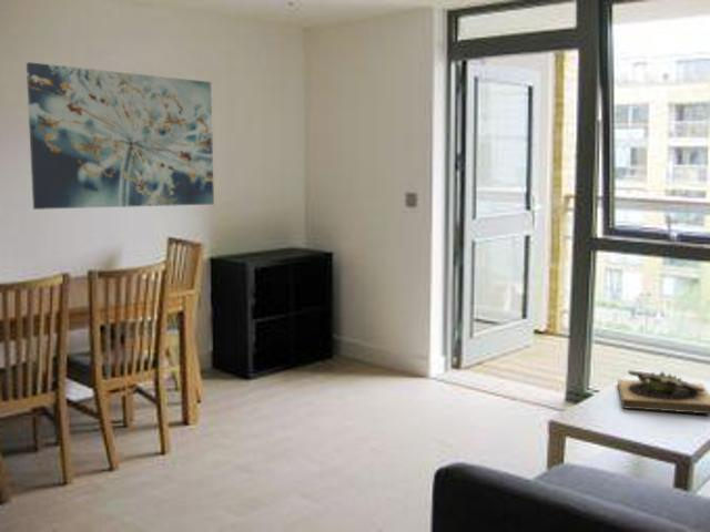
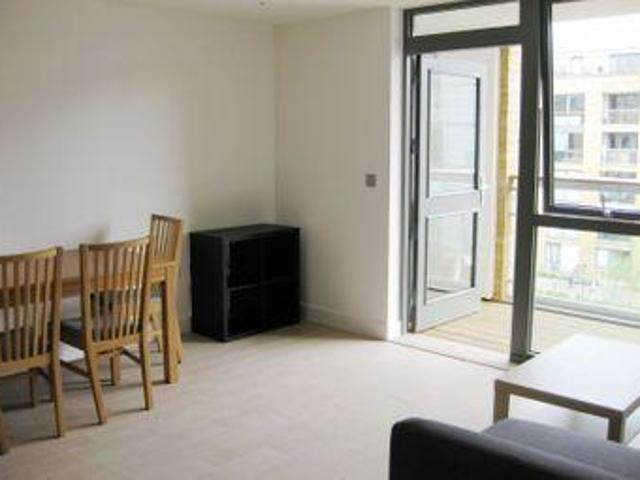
- wall art (129, 140)
- succulent planter (665, 385)
